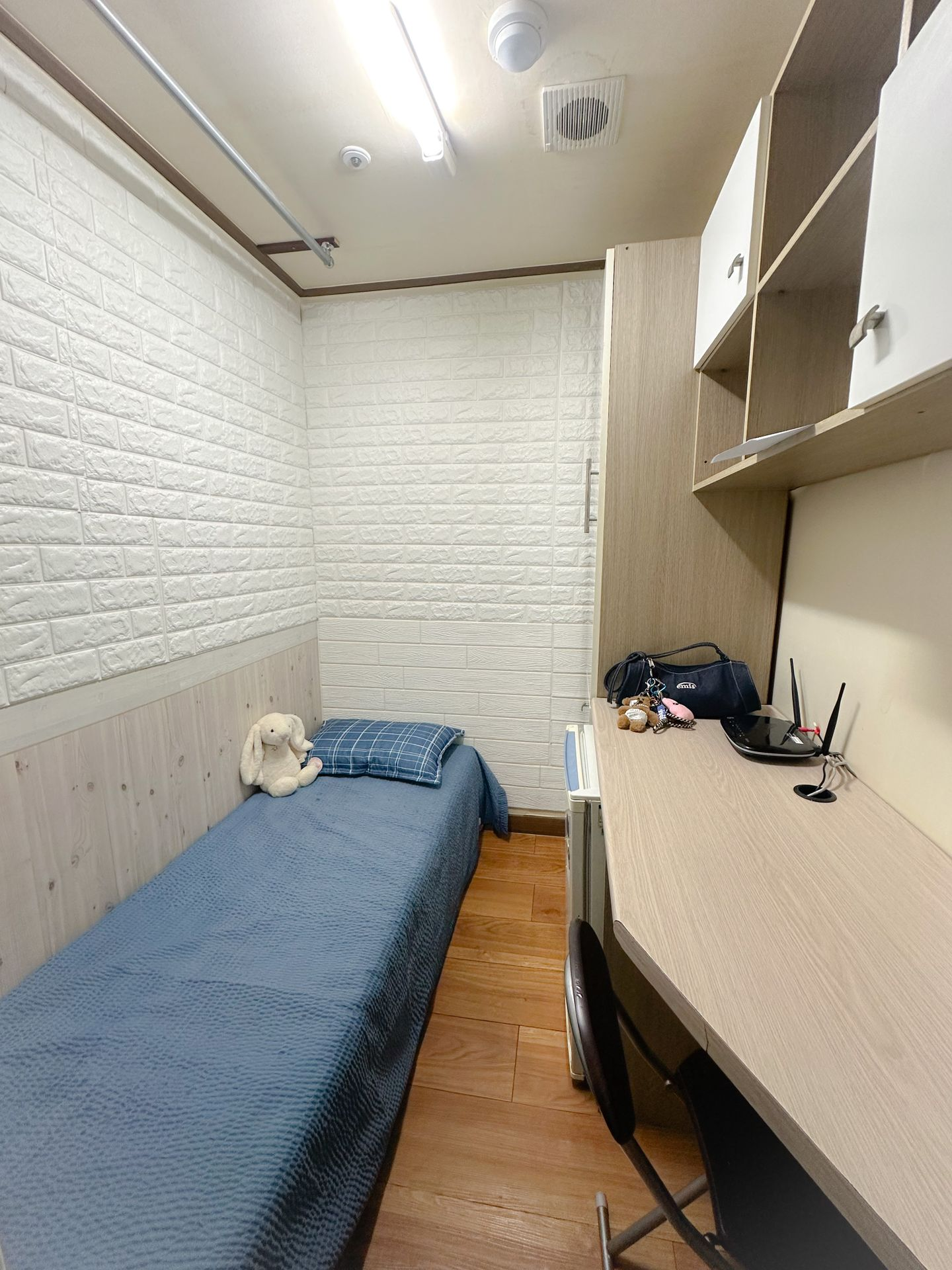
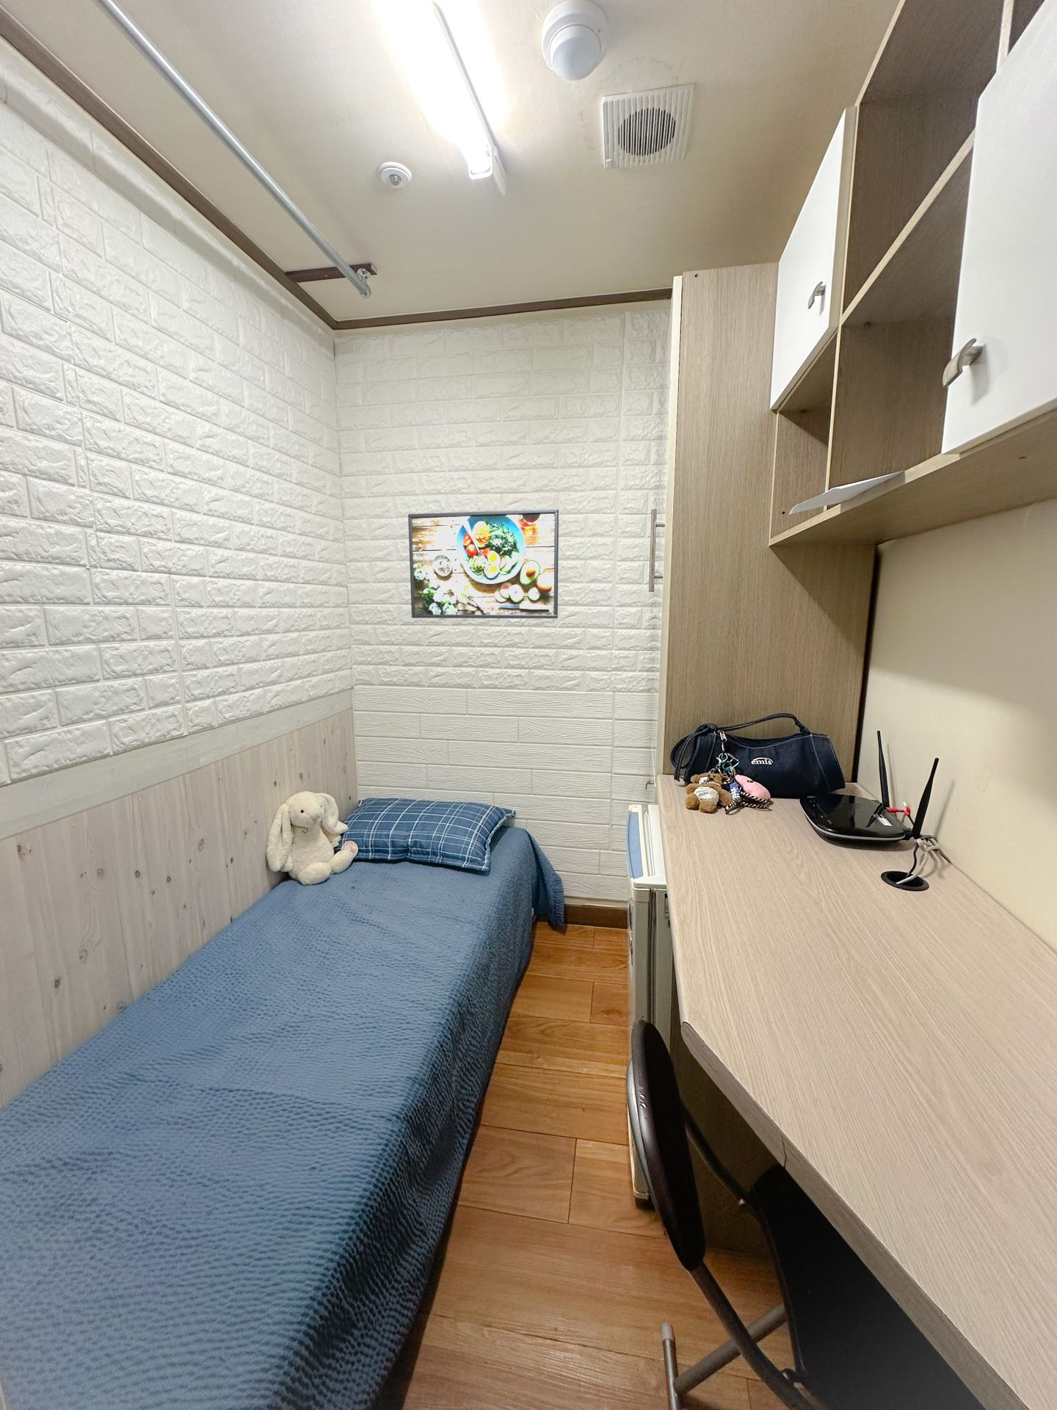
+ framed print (482, 565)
